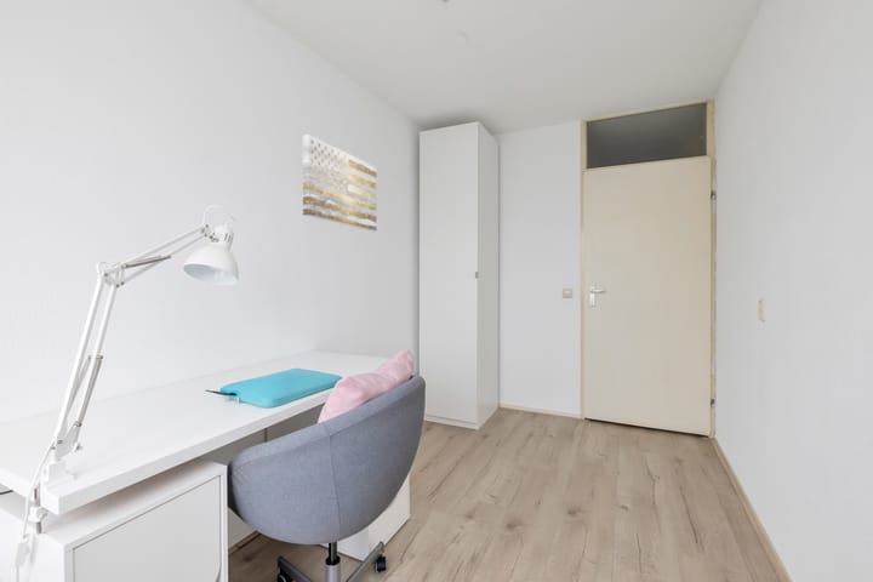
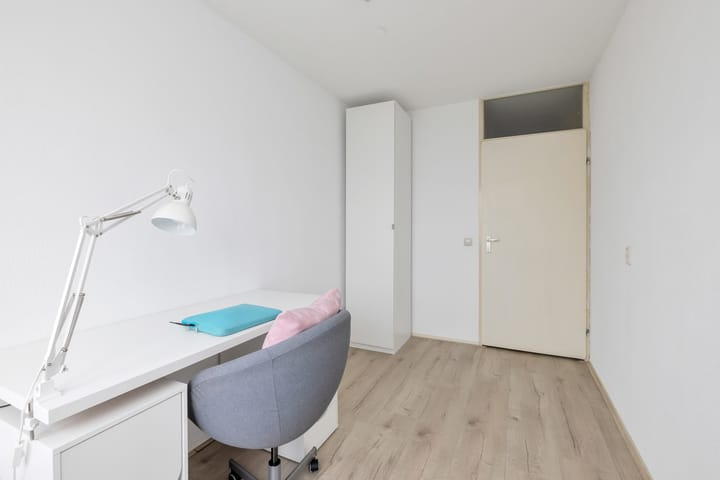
- wall art (343, 188)
